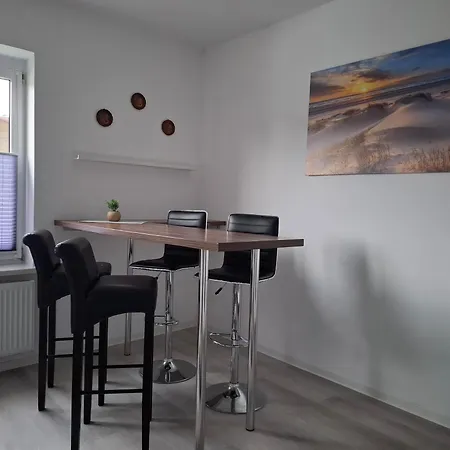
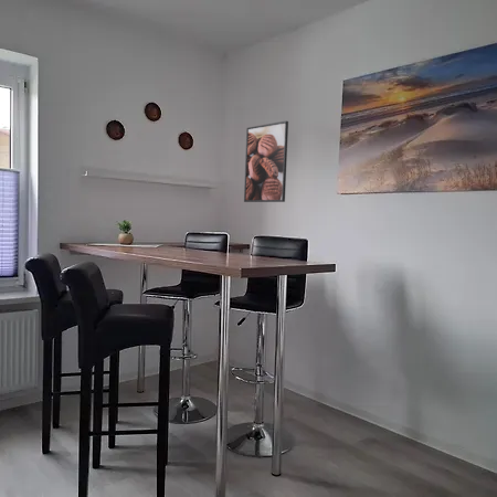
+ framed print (265, 163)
